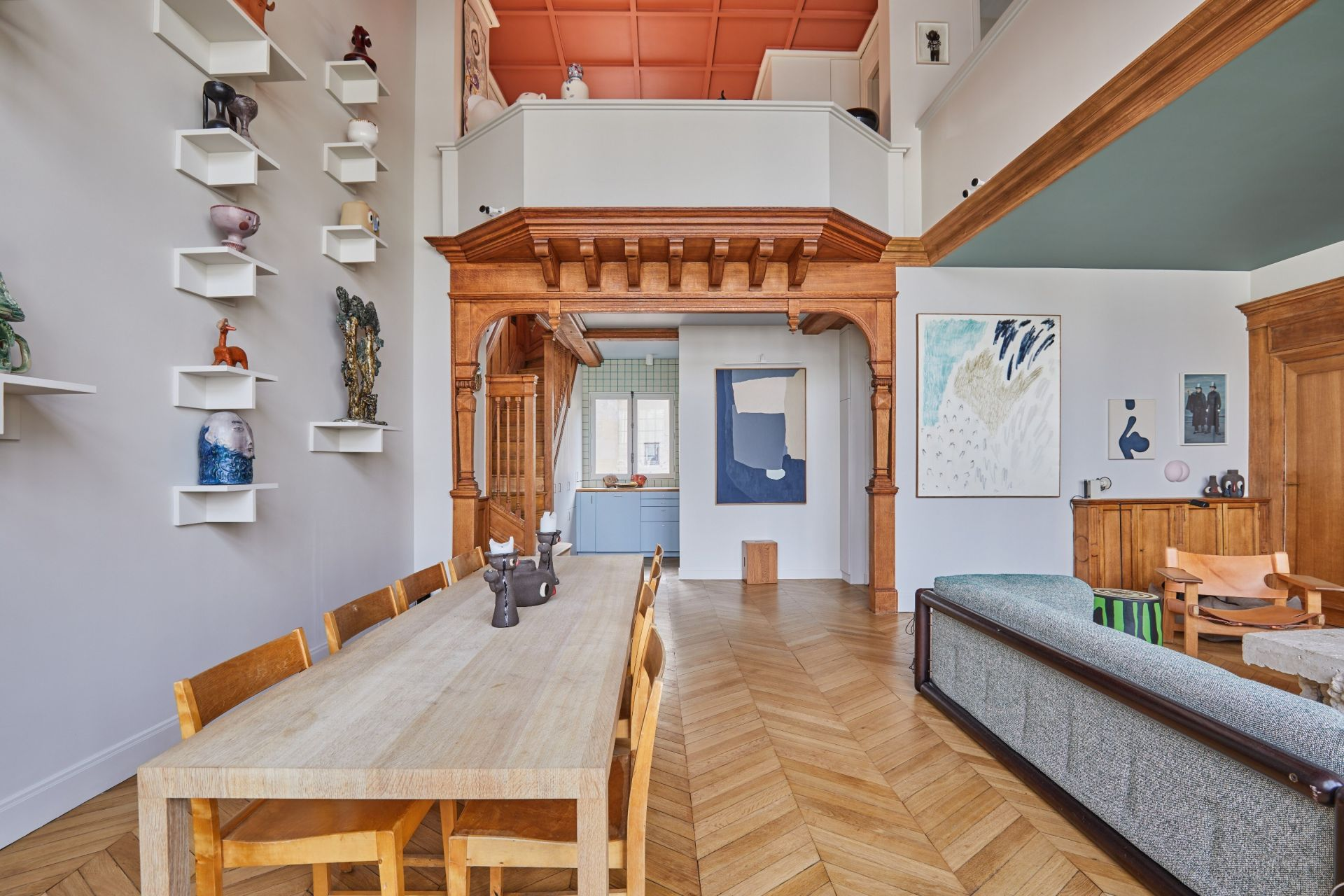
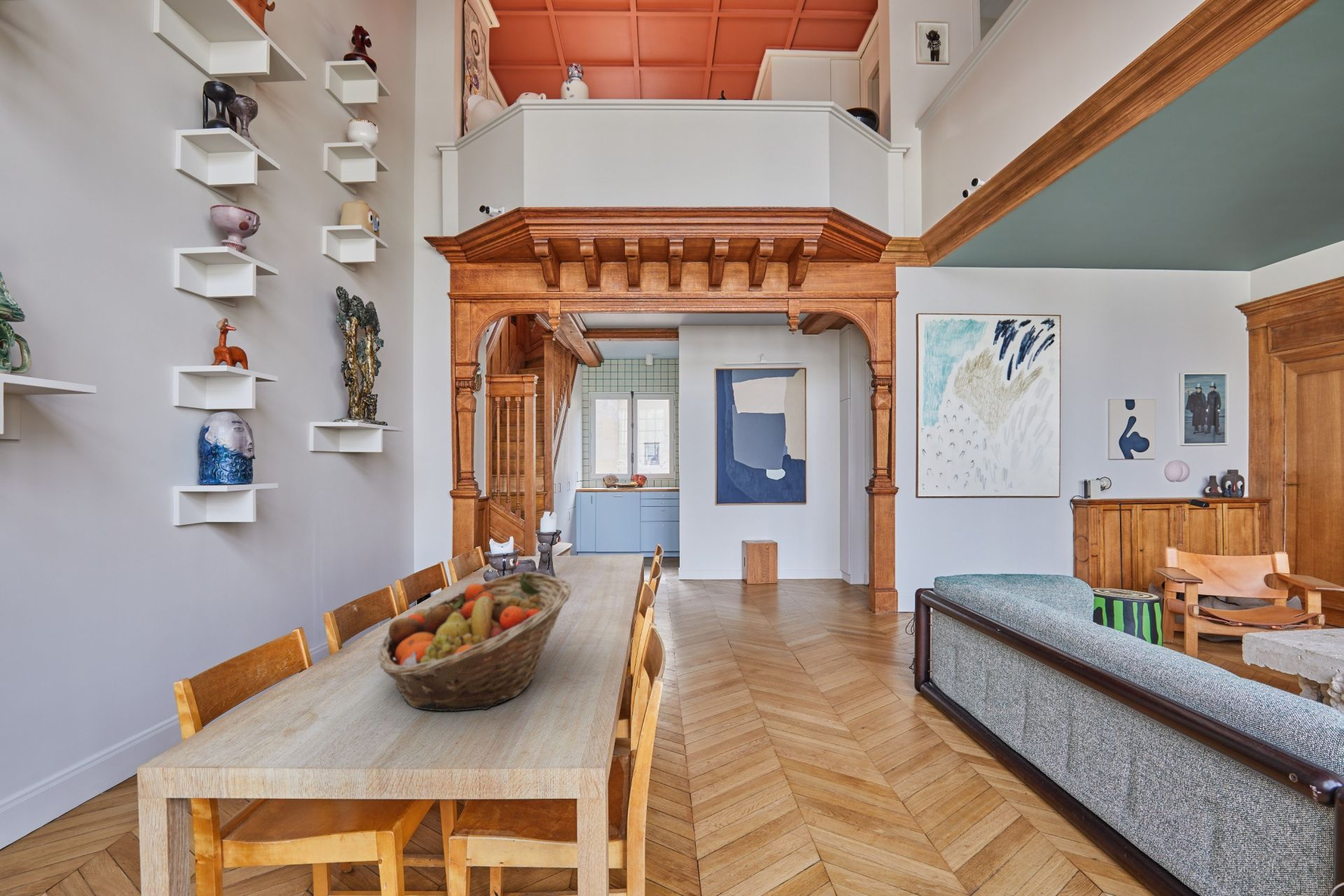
+ fruit basket (477, 633)
